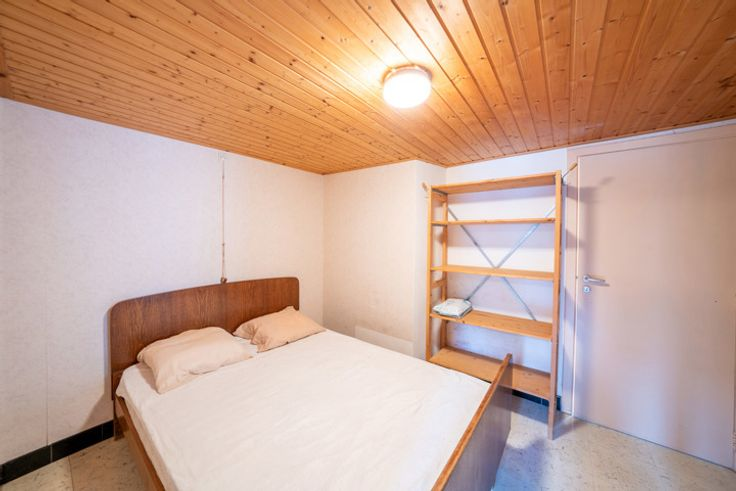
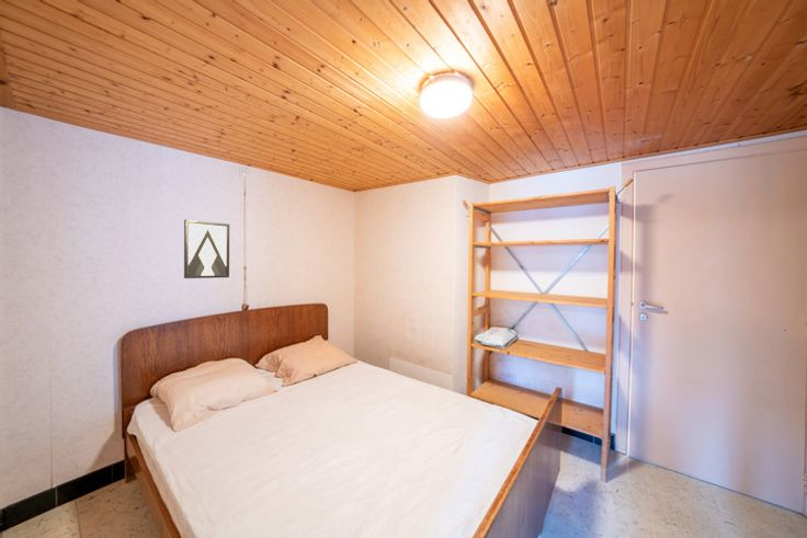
+ wall art (207, 250)
